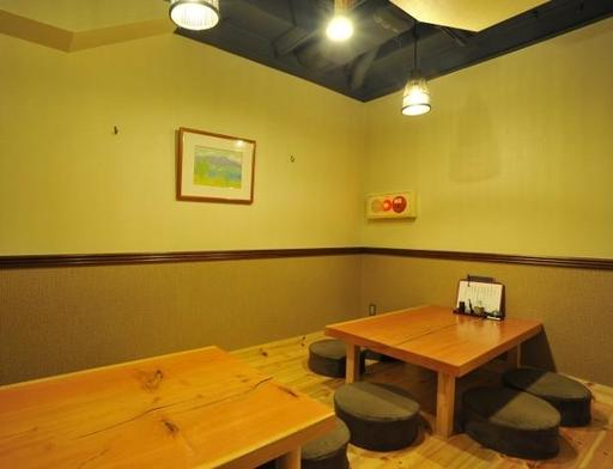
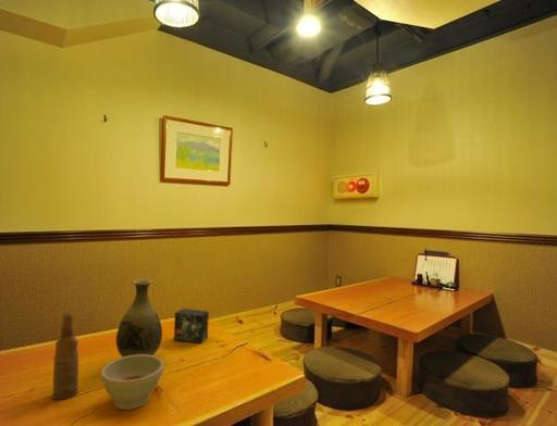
+ small box (191, 325)
+ bottle (66, 352)
+ bowl (133, 384)
+ vase (140, 321)
